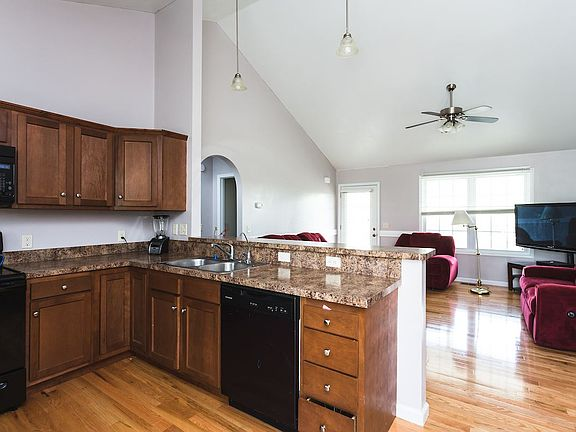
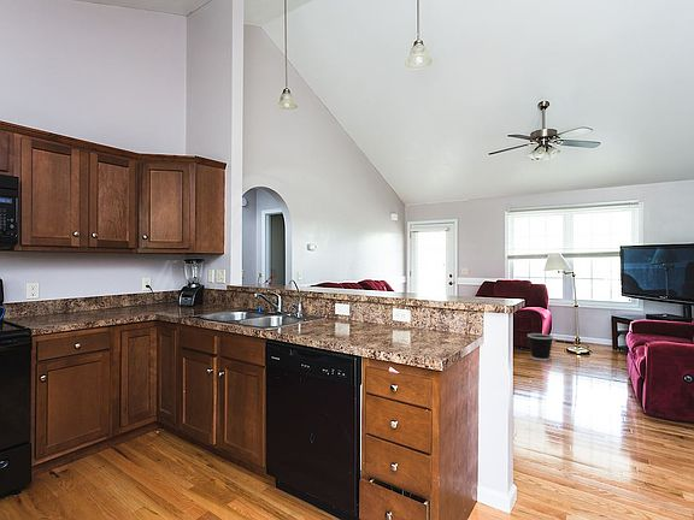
+ wastebasket (540, 347)
